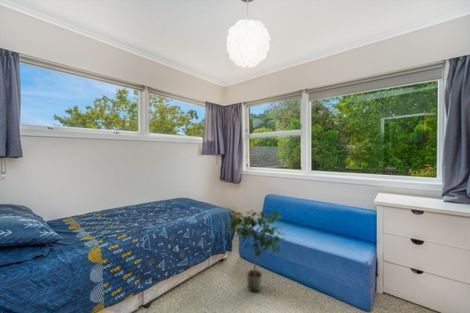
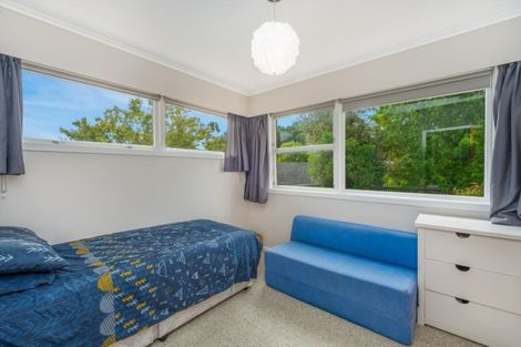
- potted plant (254, 248)
